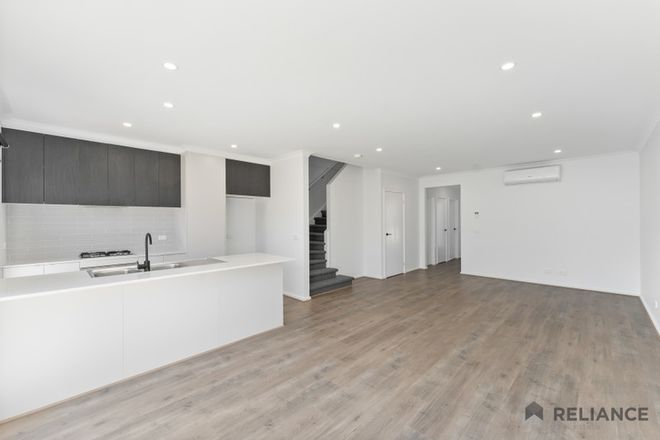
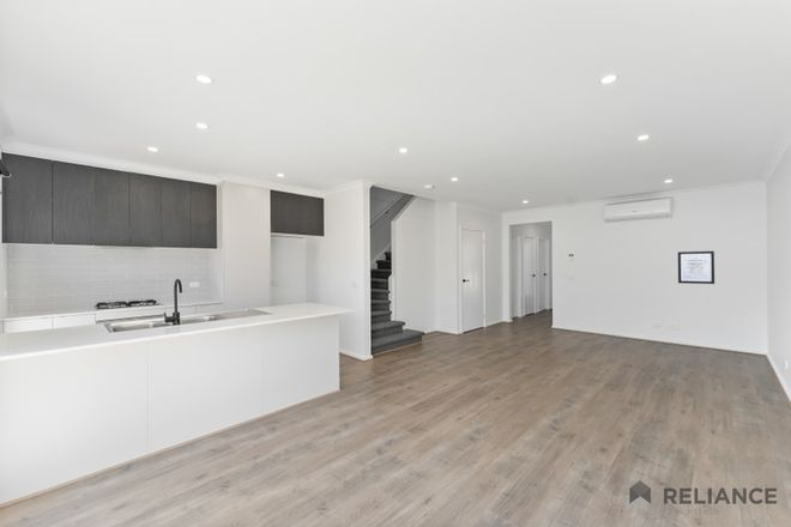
+ wall art (695, 267)
